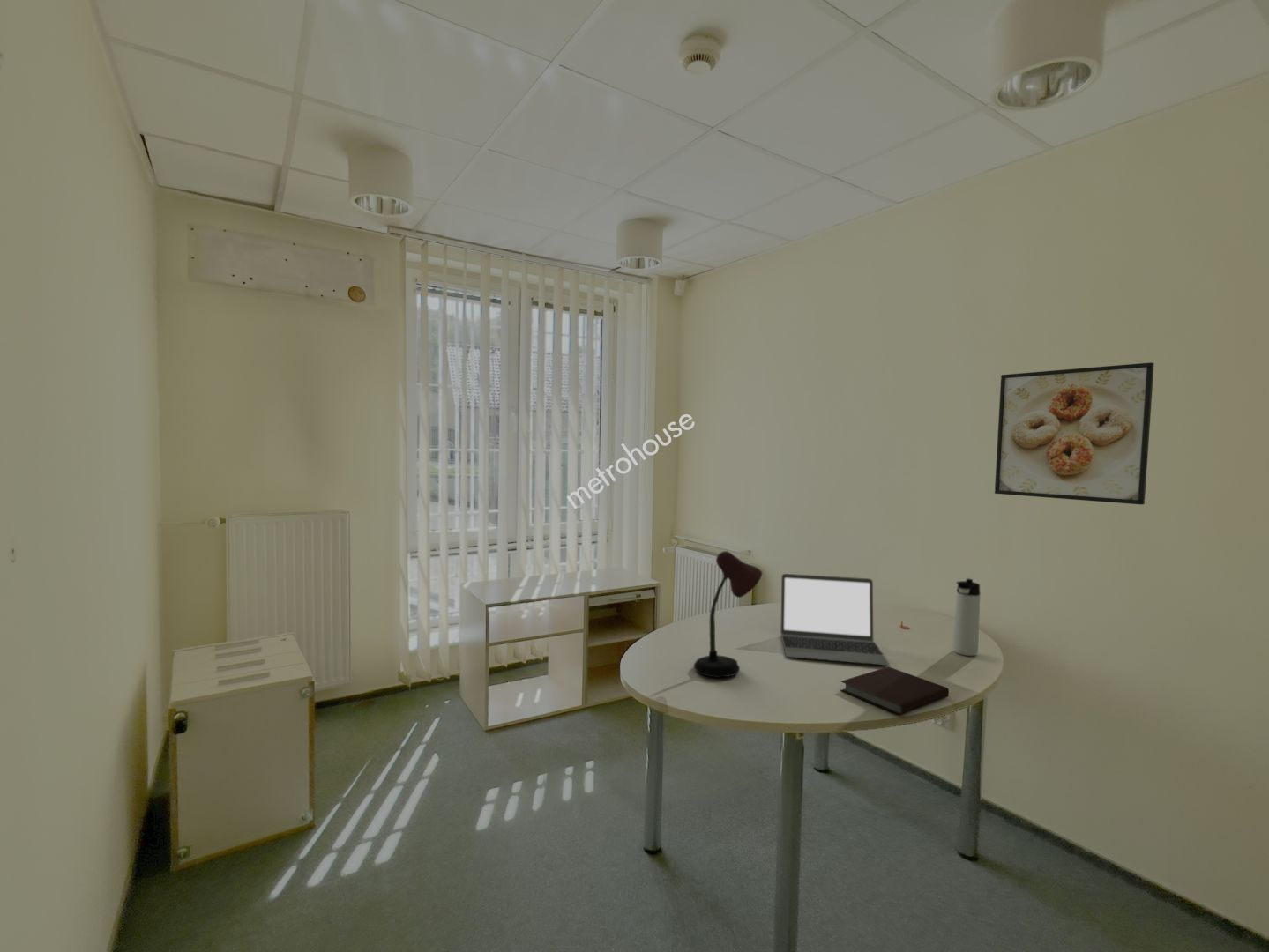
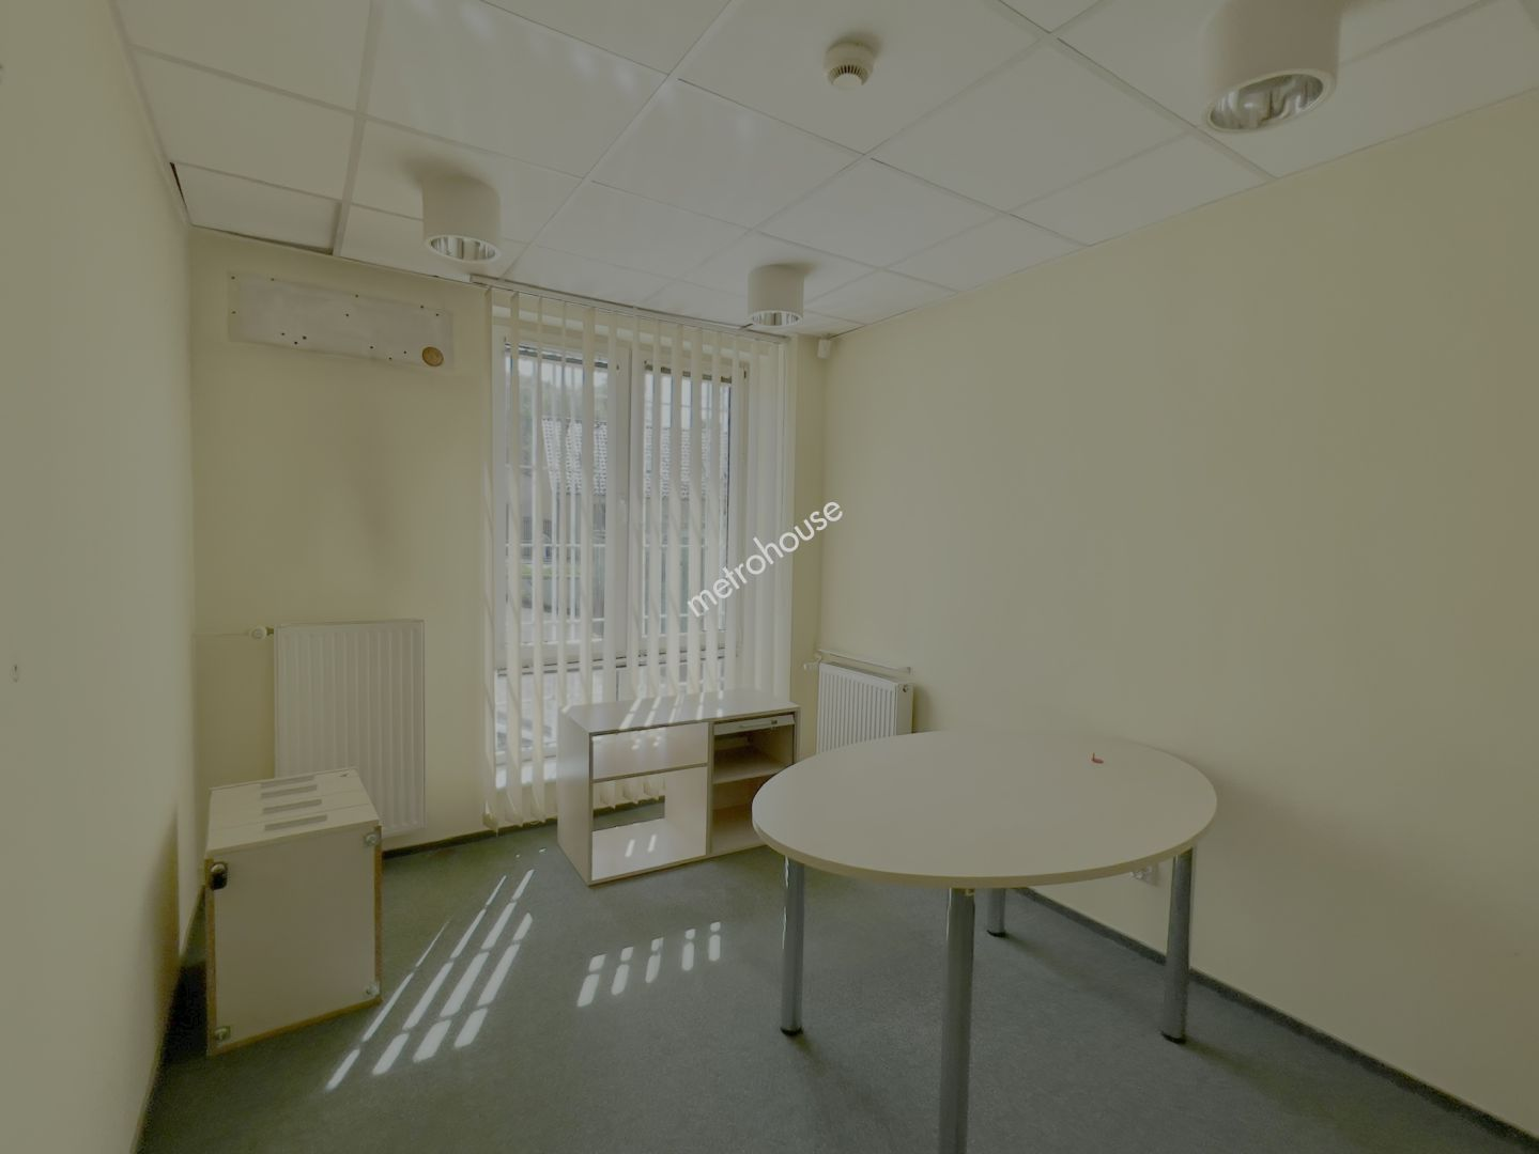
- laptop (832, 616)
- thermos bottle (965, 617)
- desk lamp (714, 612)
- notebook (893, 689)
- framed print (1066, 434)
